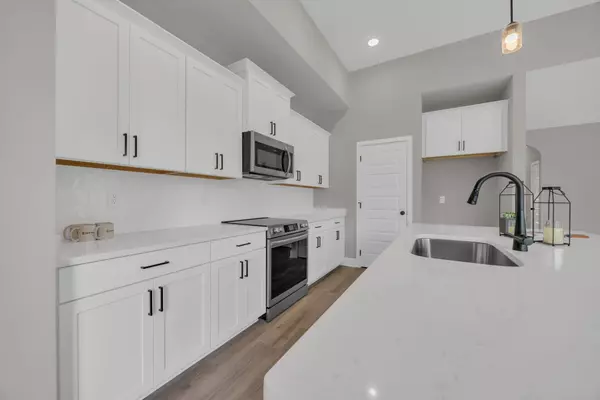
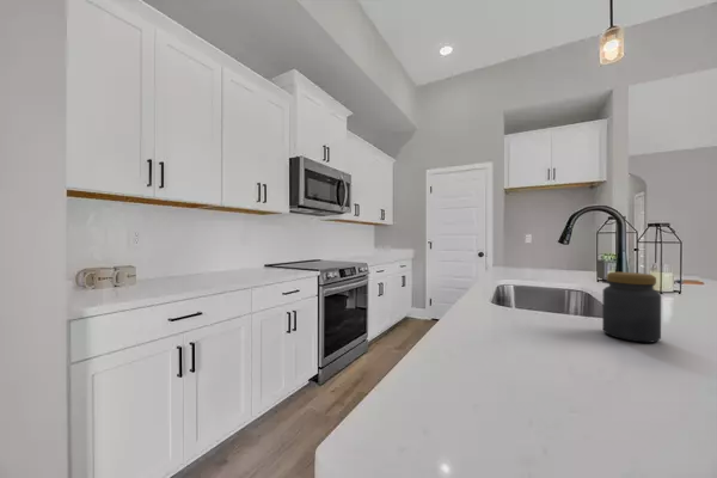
+ jar (630, 305)
